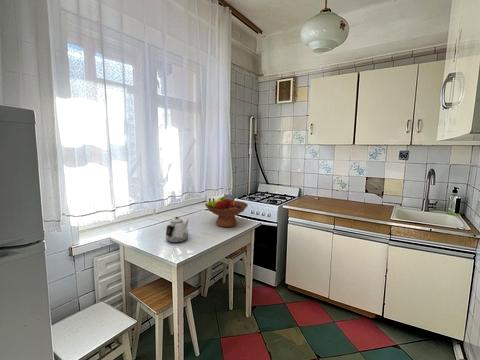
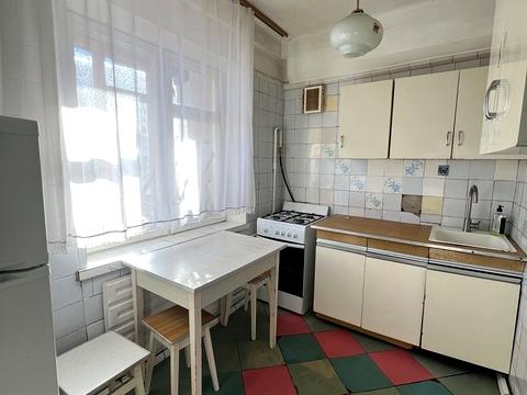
- fruit bowl (226, 210)
- teapot (178, 227)
